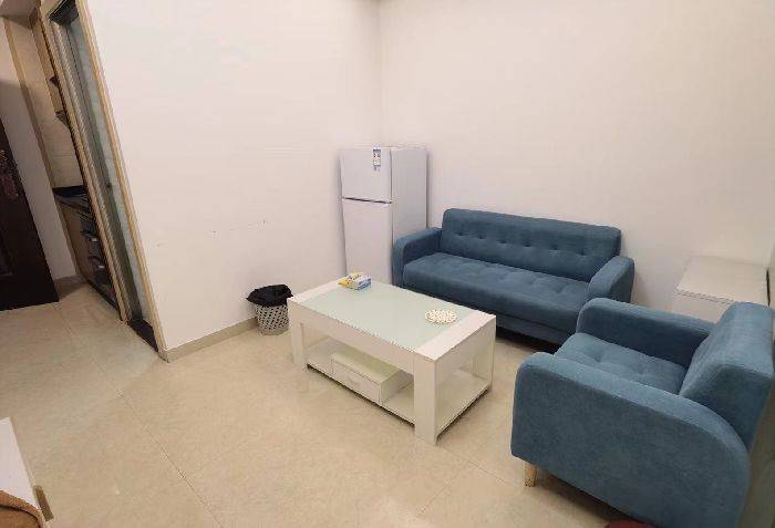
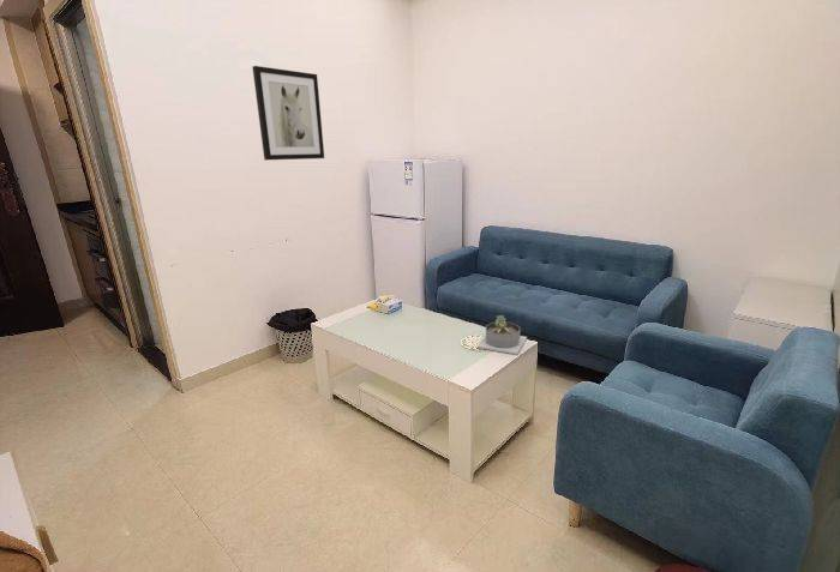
+ wall art (290, 115)
+ succulent planter (502, 329)
